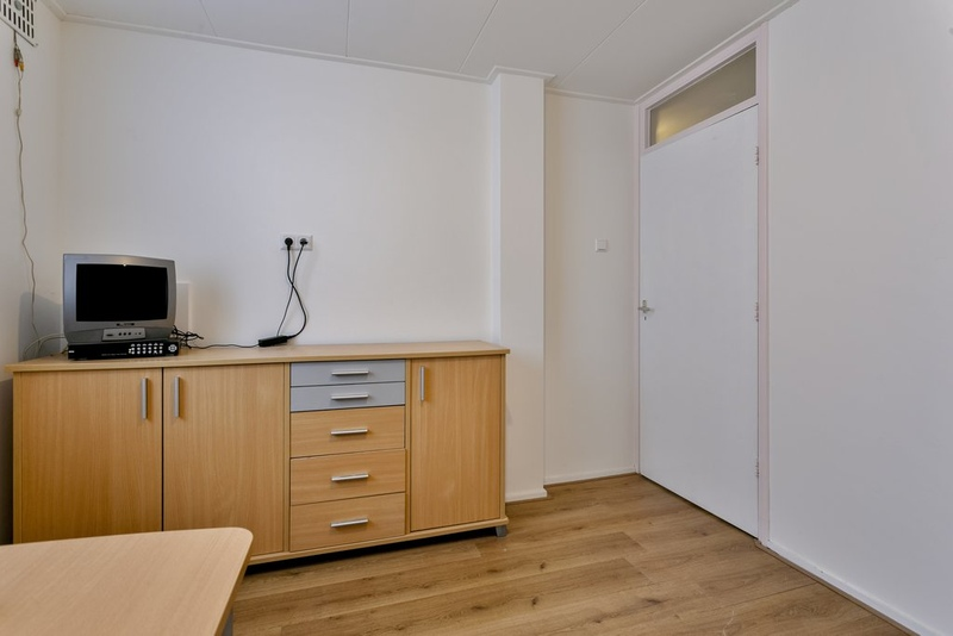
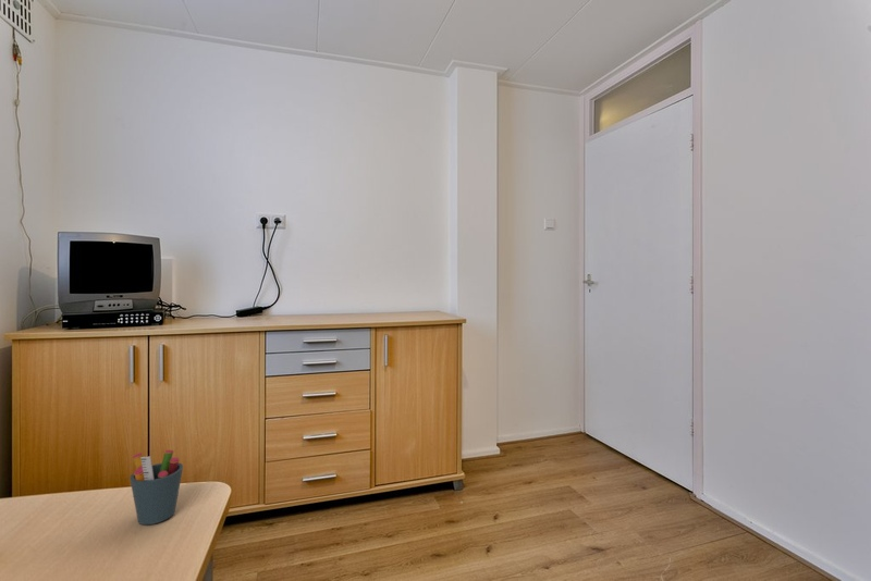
+ pen holder (156, 481)
